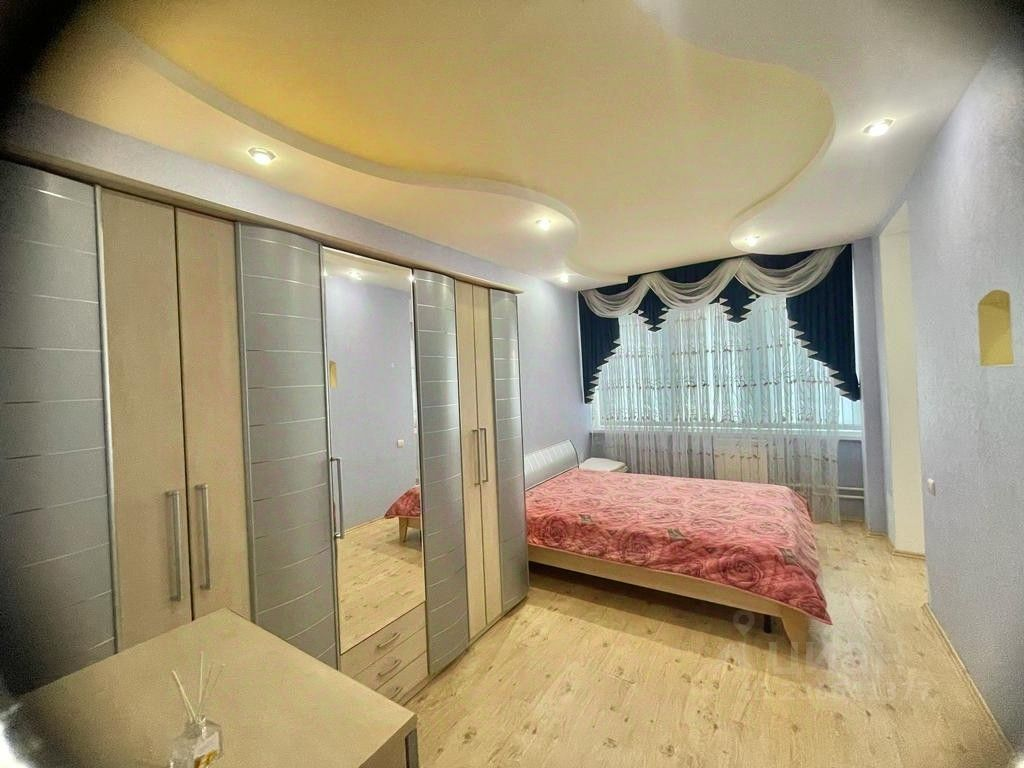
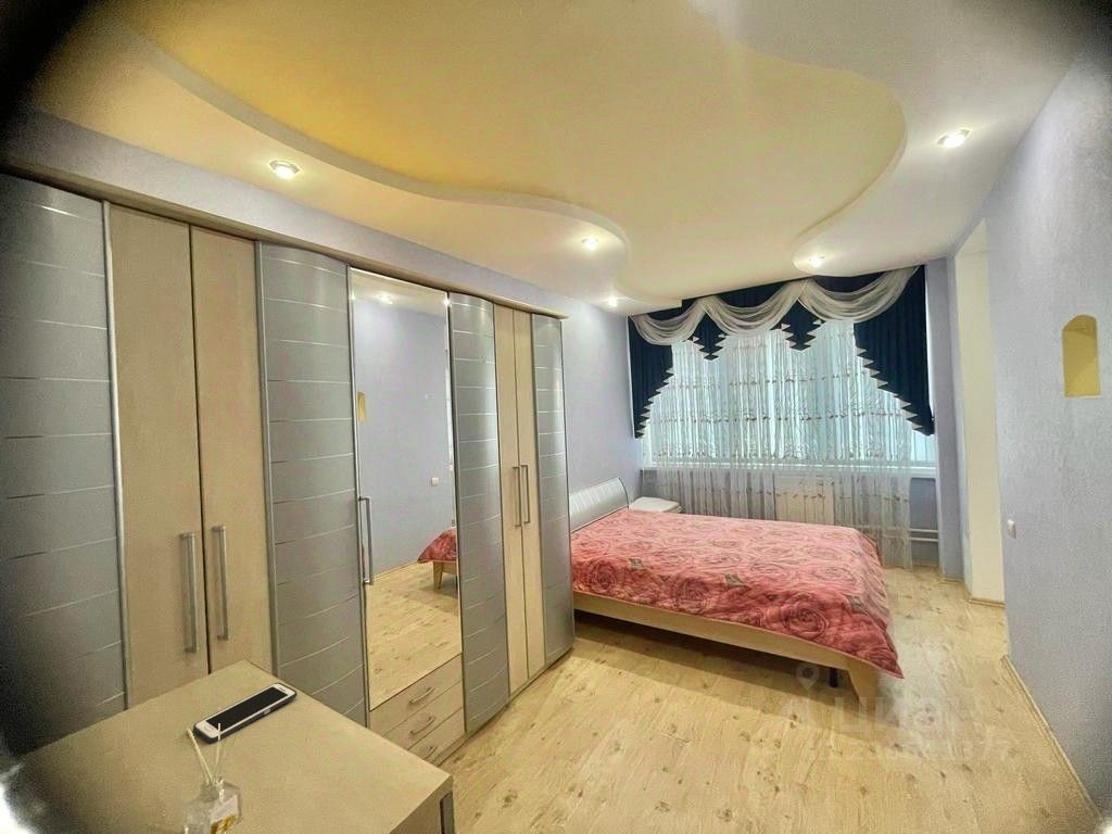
+ cell phone (248, 710)
